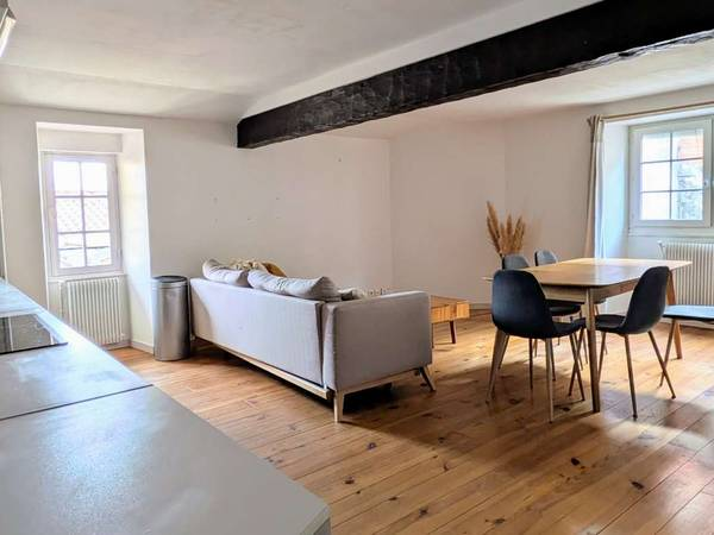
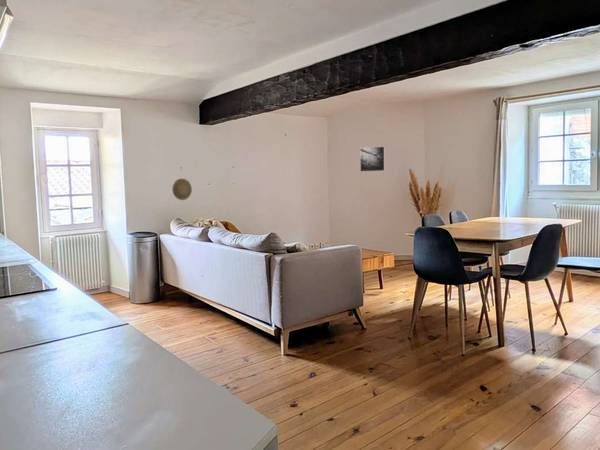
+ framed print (372, 159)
+ decorative plate (182, 189)
